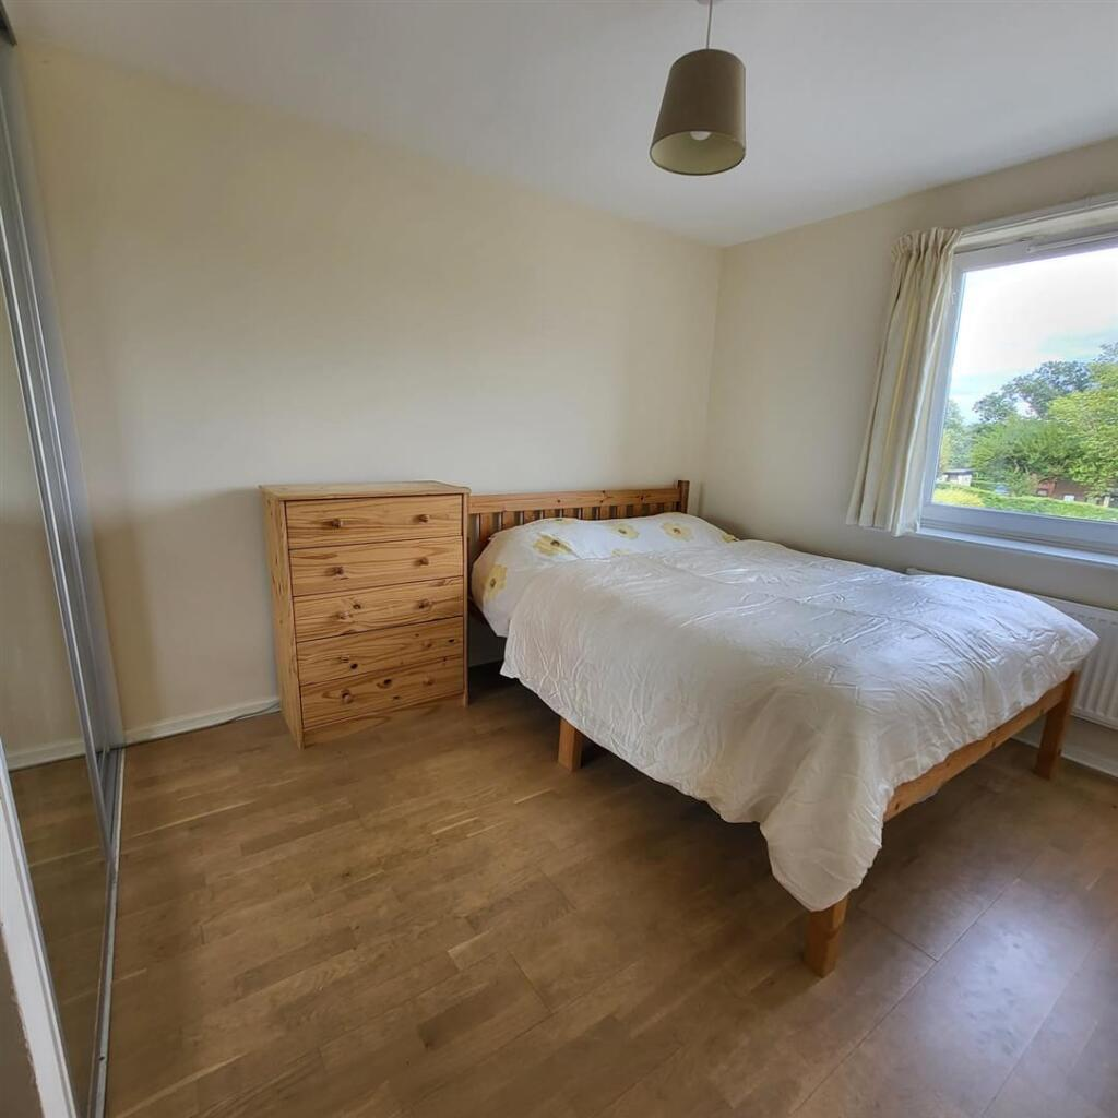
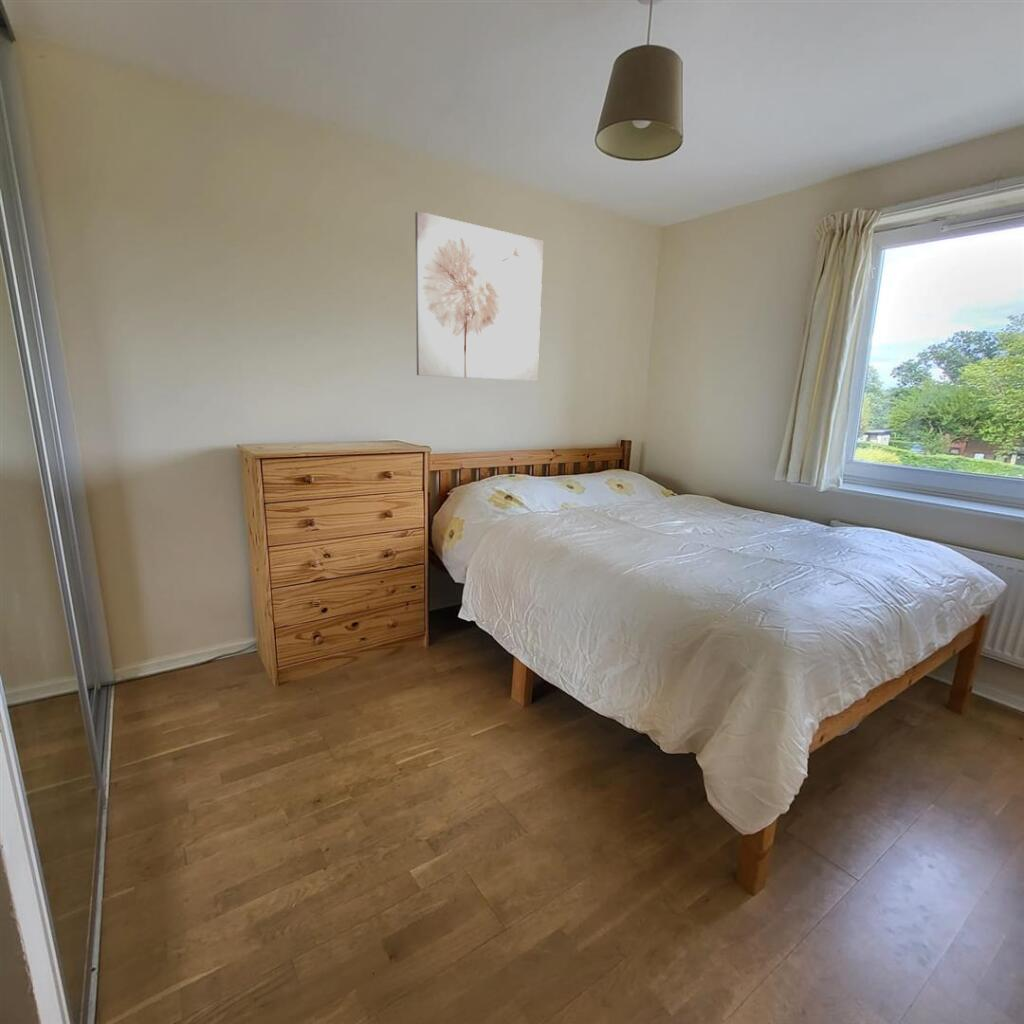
+ wall art (482, 305)
